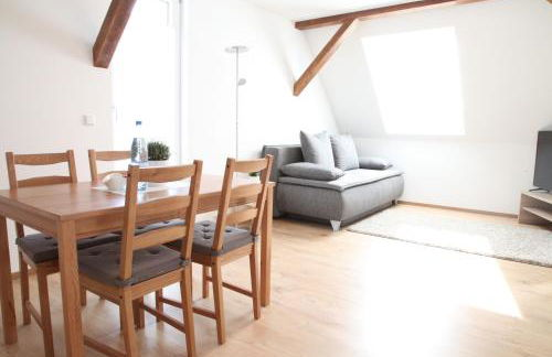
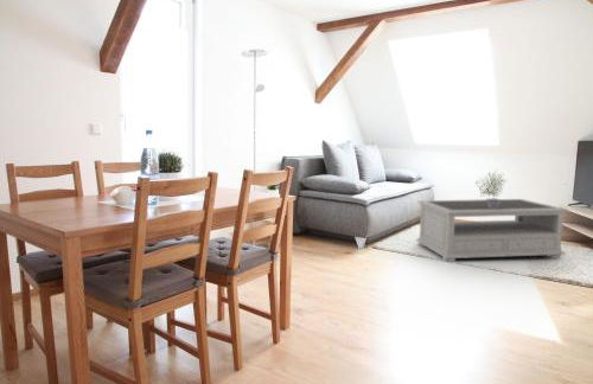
+ coffee table (486, 228)
+ potted plant (490, 187)
